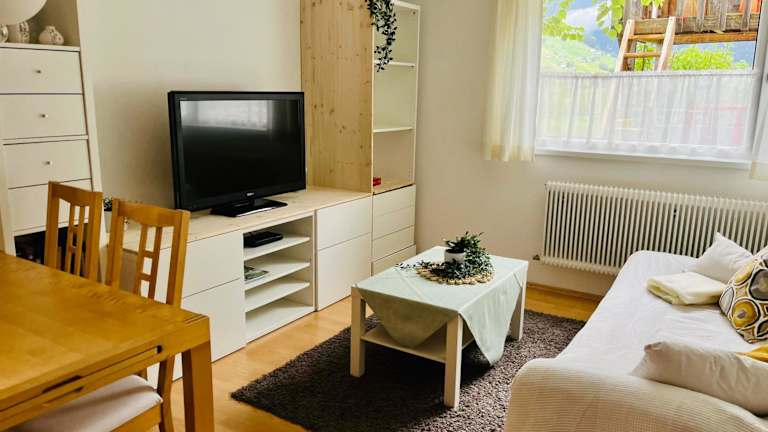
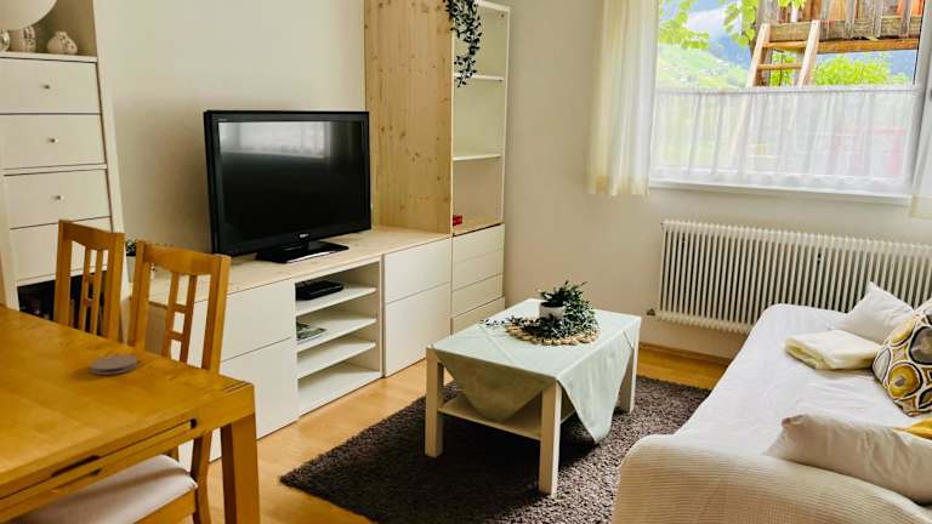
+ coaster (114, 364)
